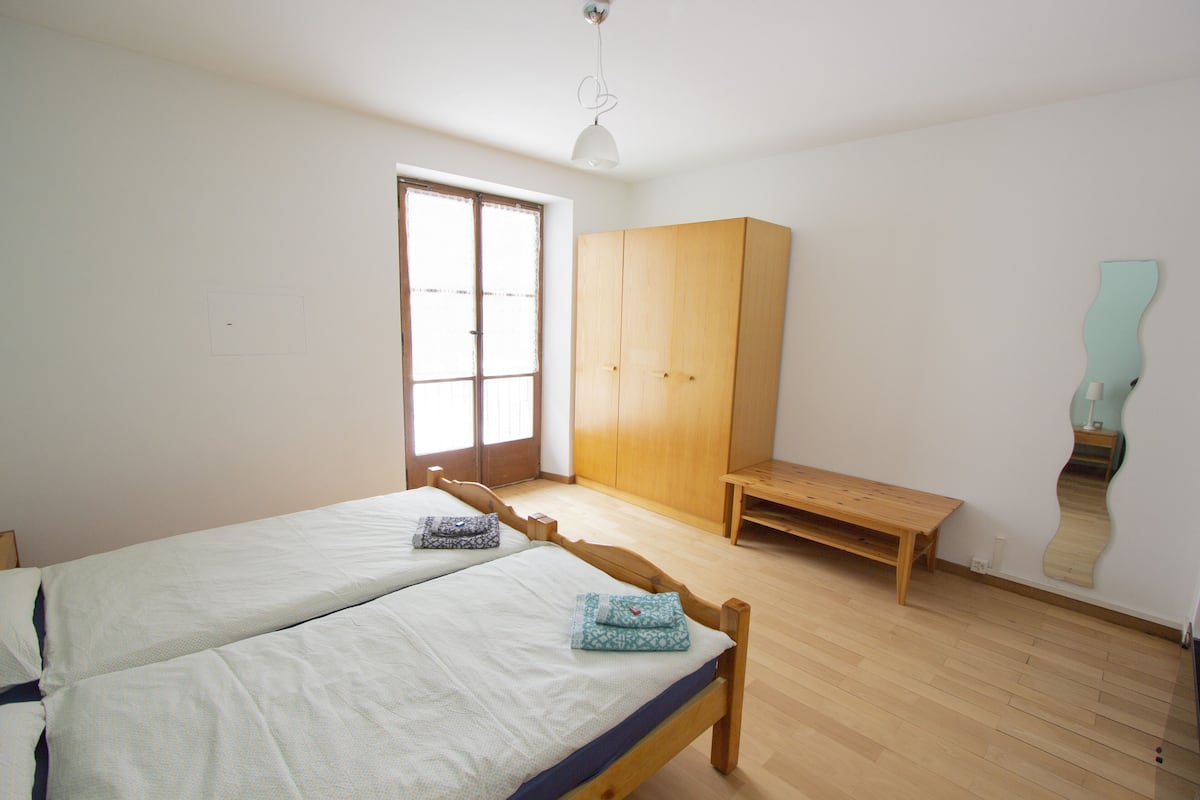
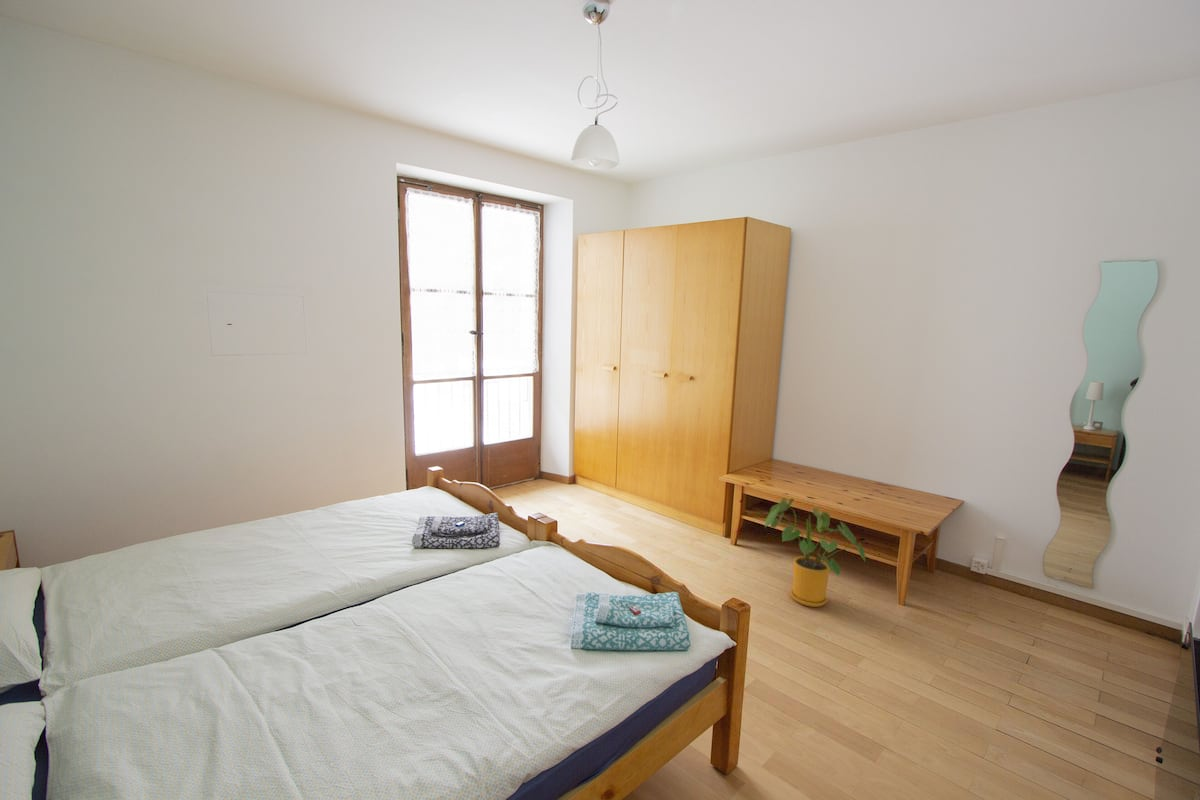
+ house plant (808, 554)
